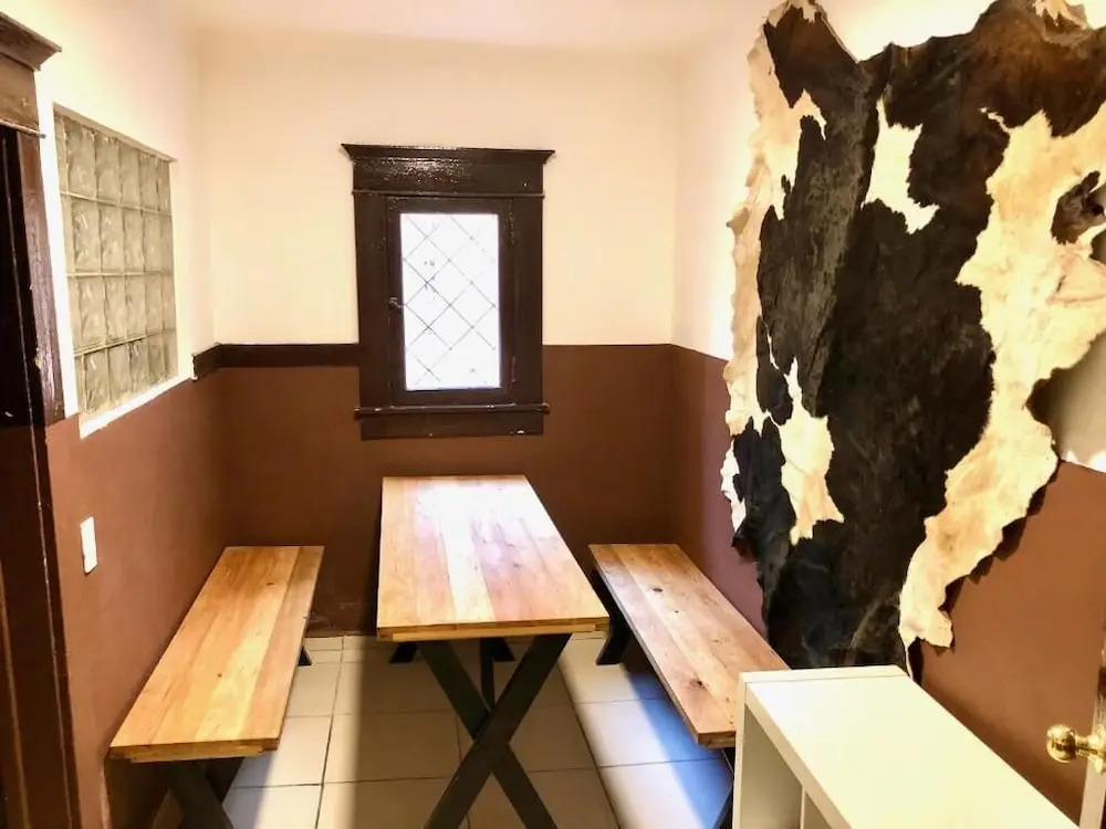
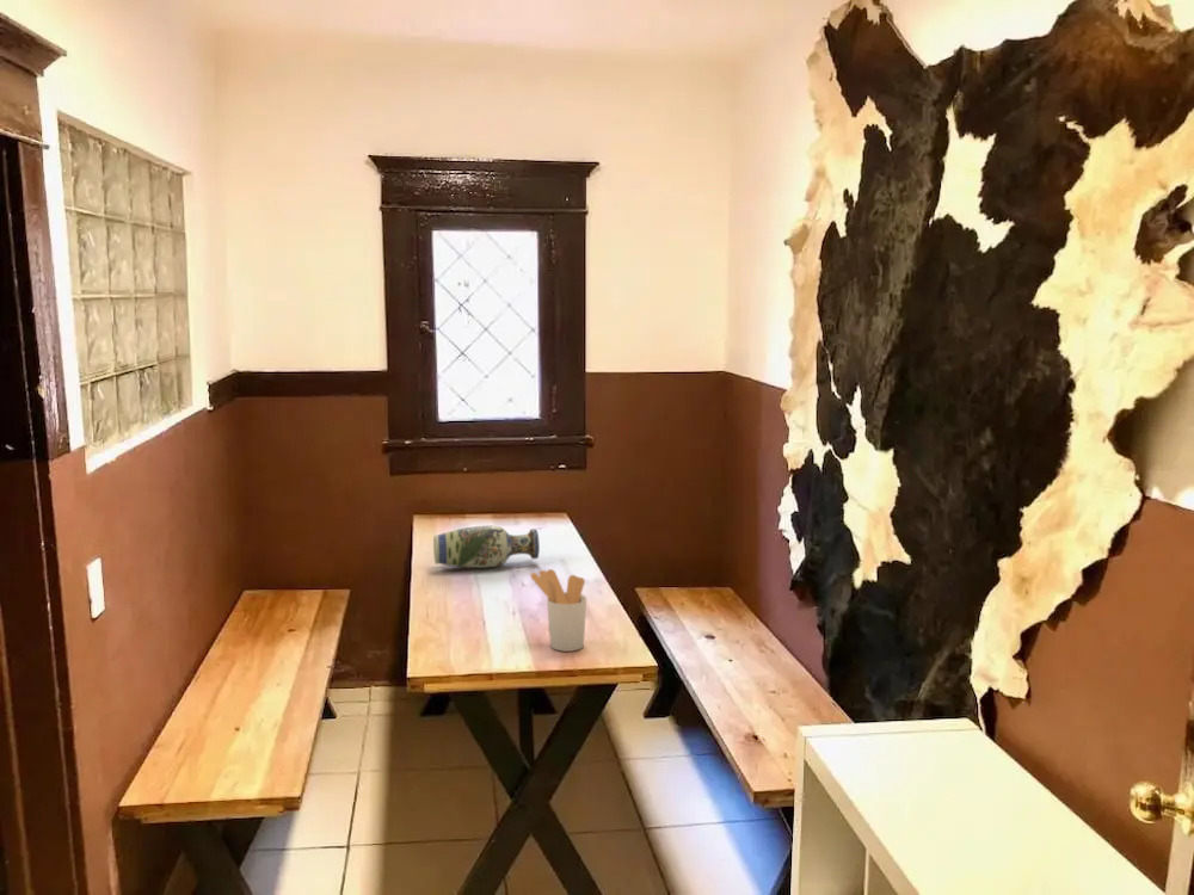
+ vase (486, 547)
+ utensil holder (559, 607)
